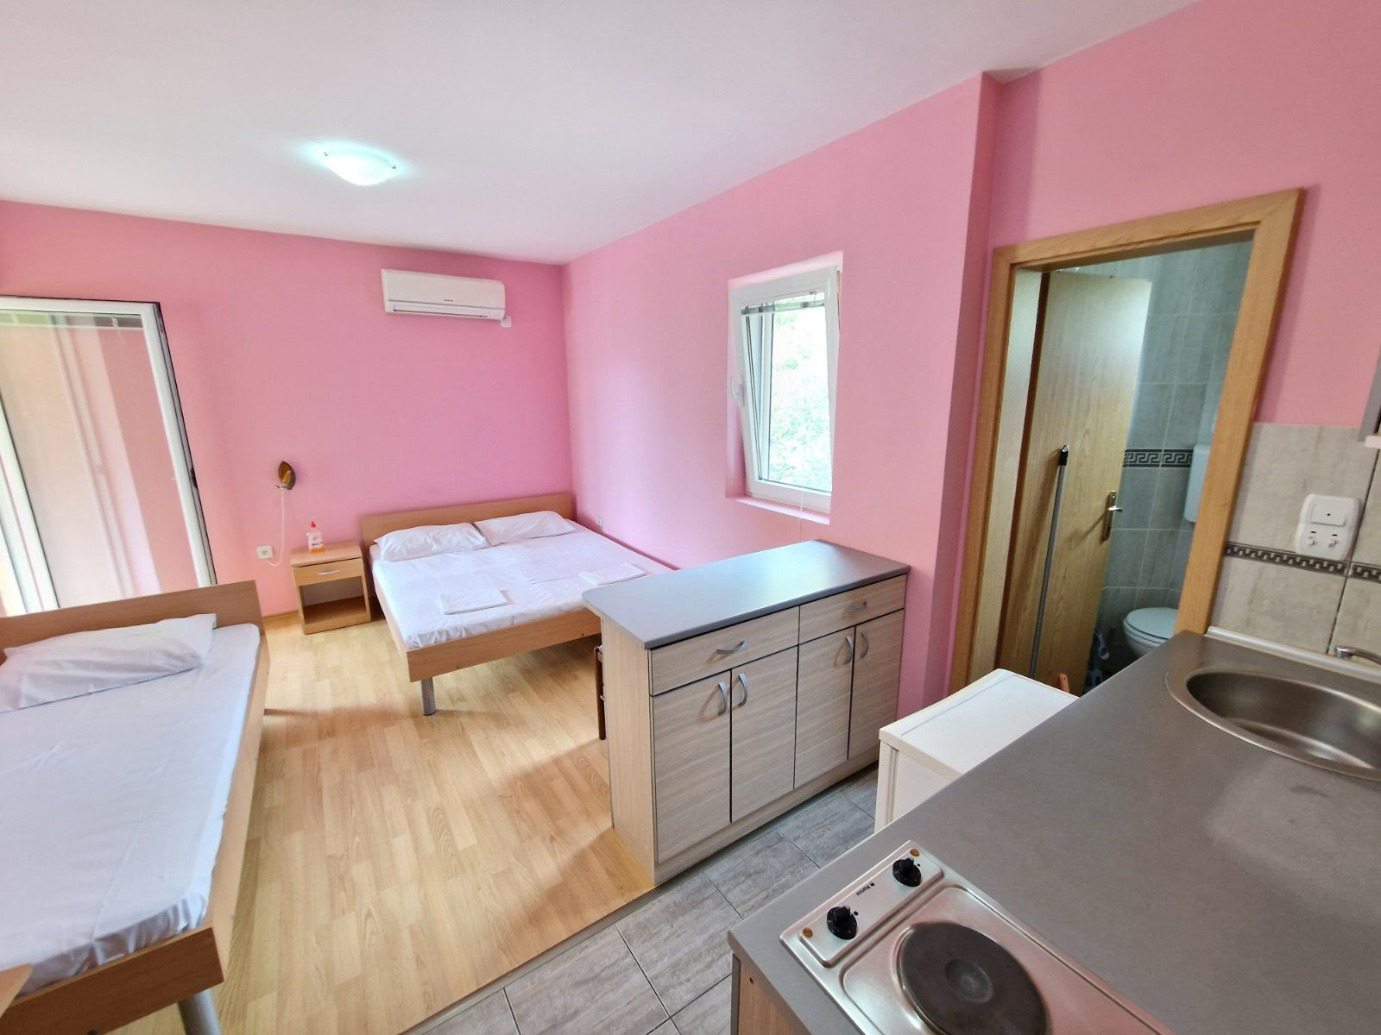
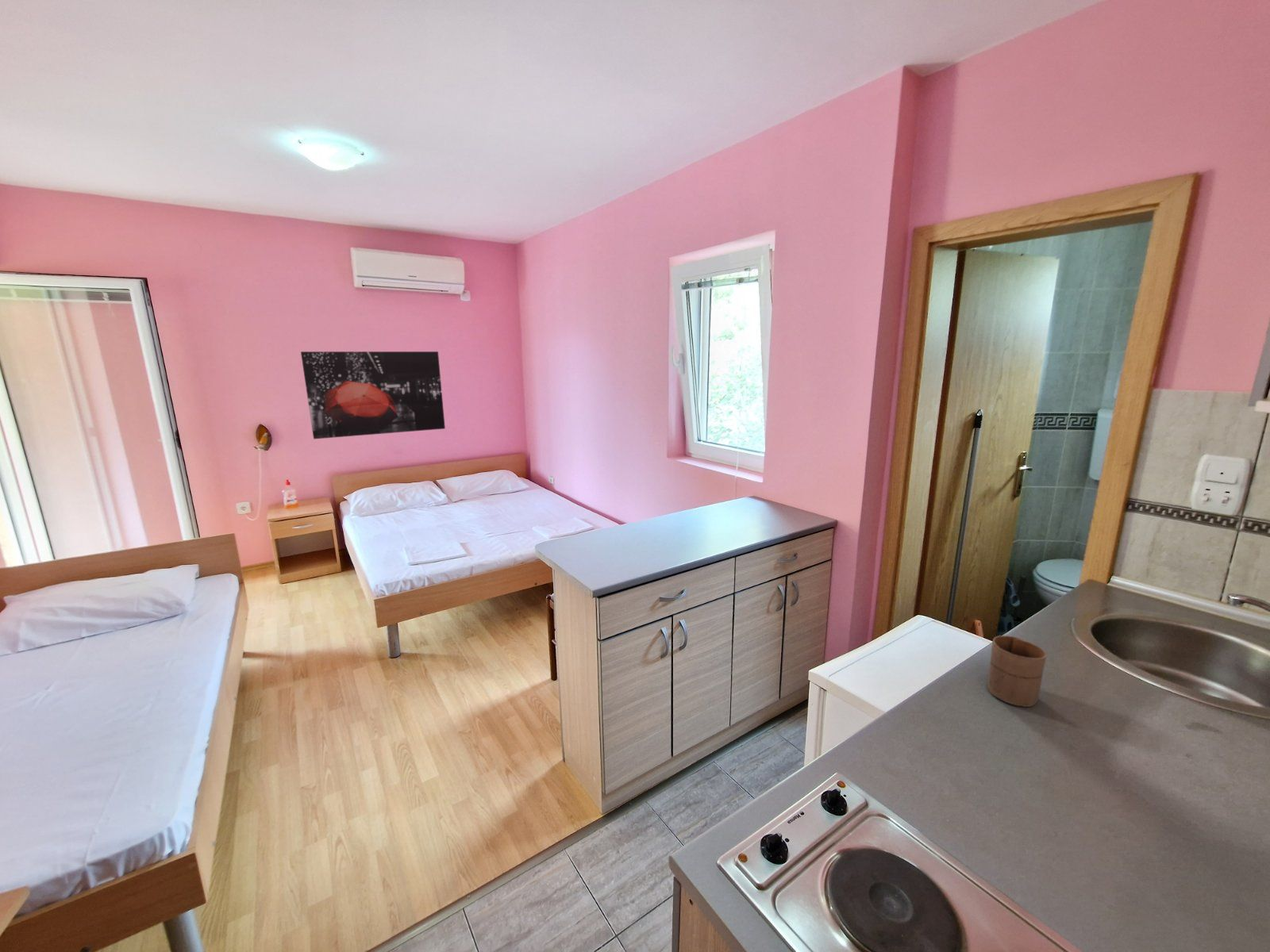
+ wall art (378, 393)
+ cup (1014, 669)
